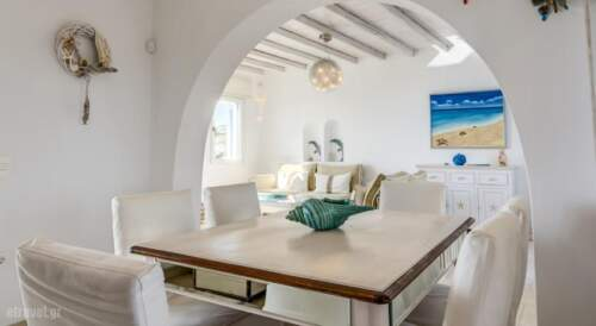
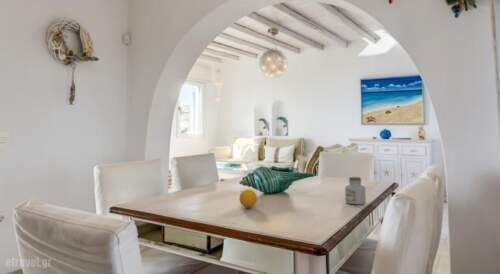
+ jar (355, 189)
+ fruit (248, 198)
